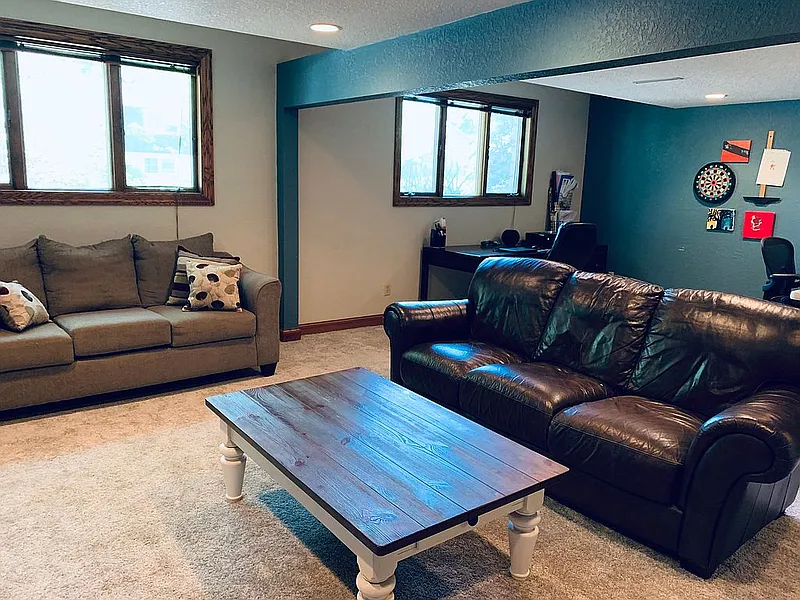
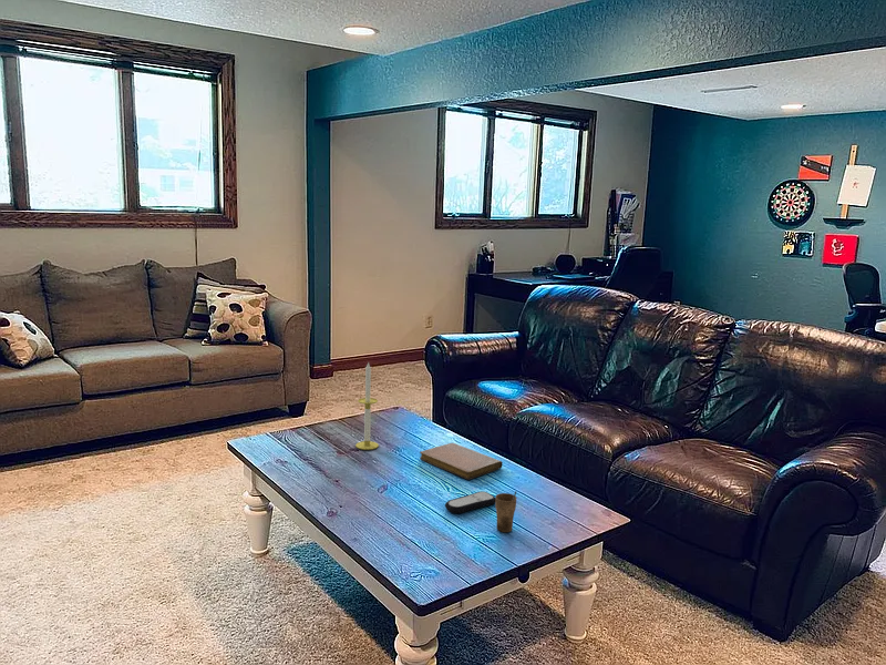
+ remote control (470, 502)
+ notebook (460, 459)
+ cup (505, 509)
+ candle (368, 403)
